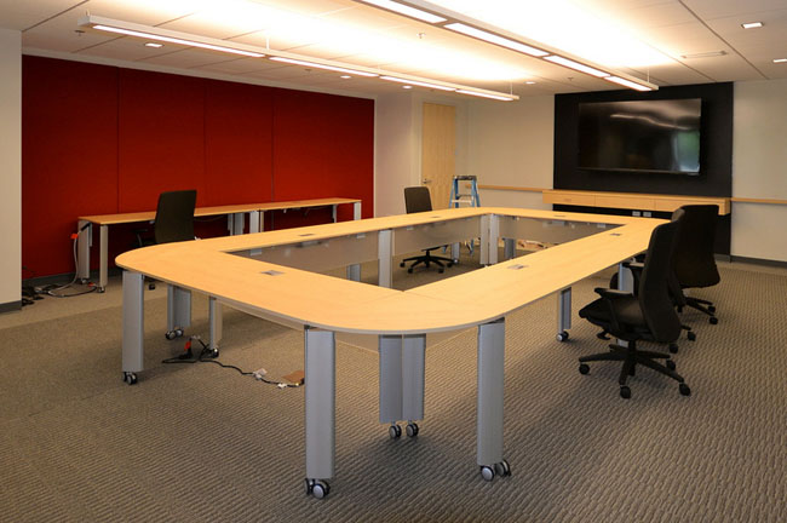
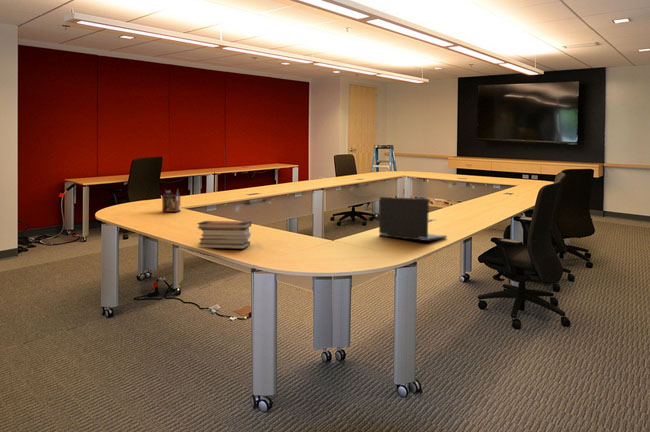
+ laptop (412, 217)
+ desk organizer (171, 200)
+ book stack (225, 234)
